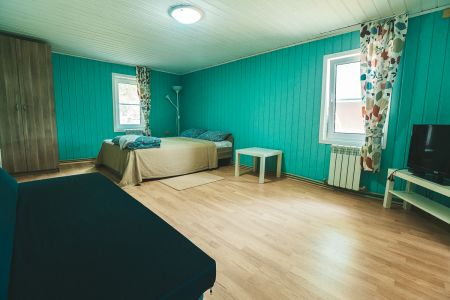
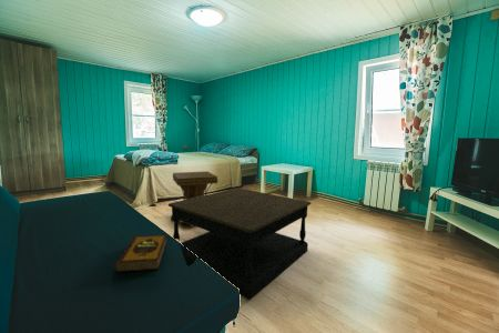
+ hardback book (143, 251)
+ side table (194, 196)
+ coffee table (241, 228)
